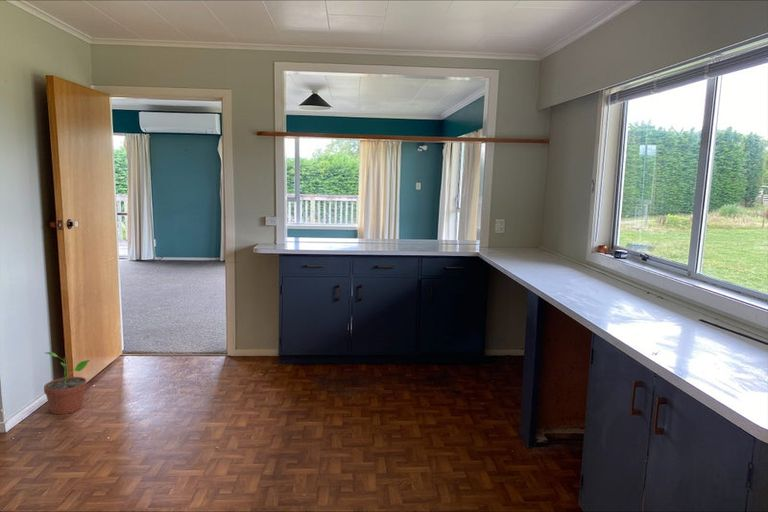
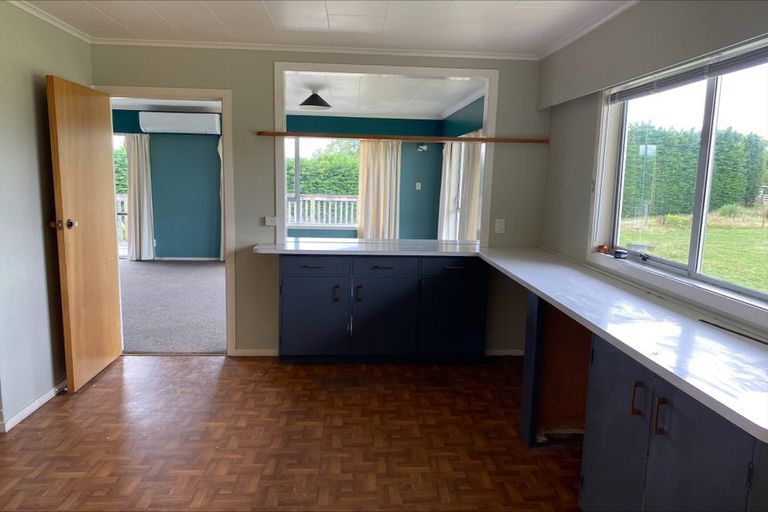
- potted plant (65, 379)
